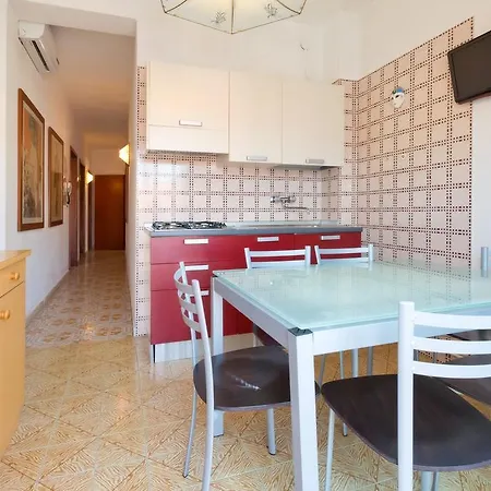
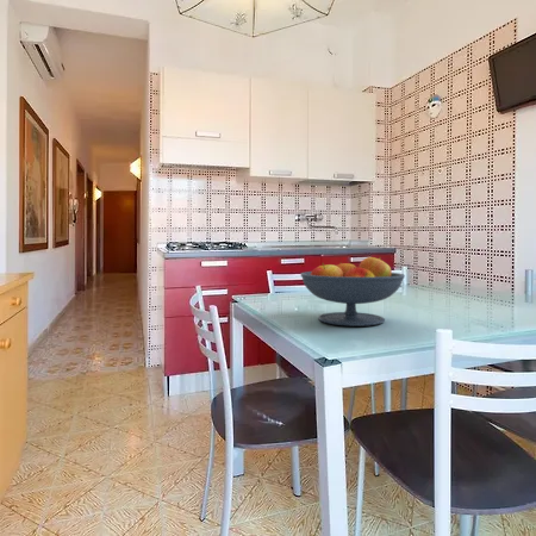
+ fruit bowl (350, 288)
